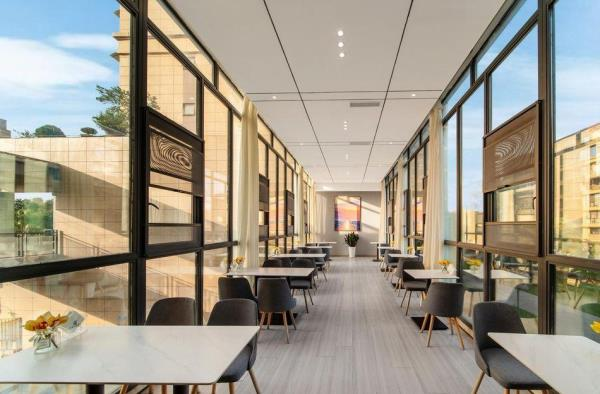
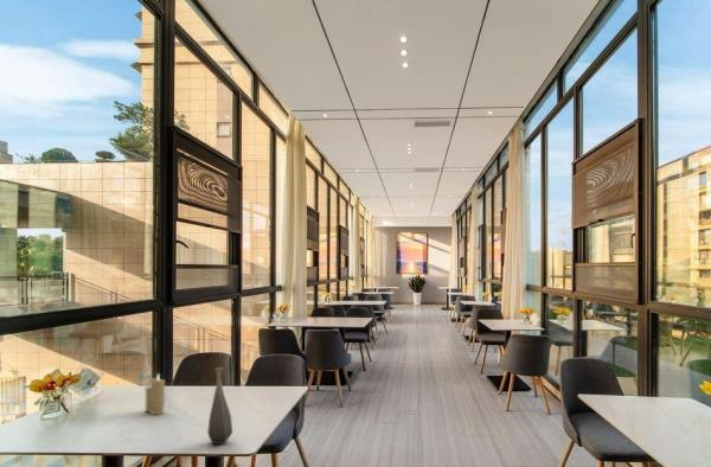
+ candle (154, 391)
+ bottle (218, 404)
